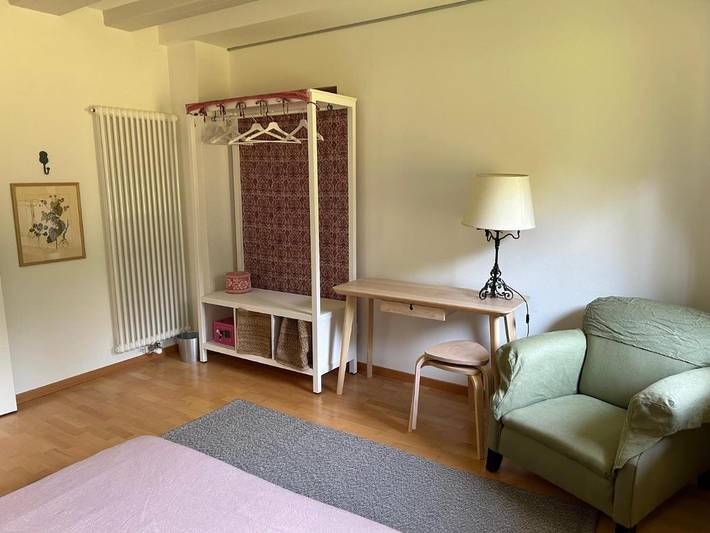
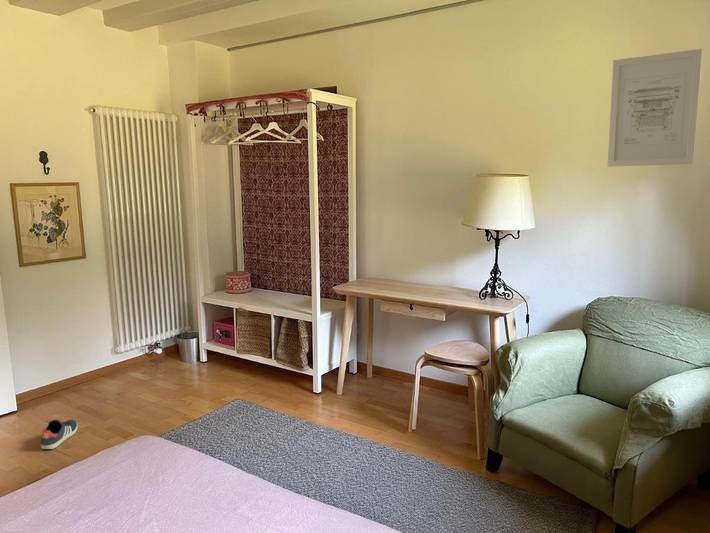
+ wall art (652, 110)
+ sneaker (60, 427)
